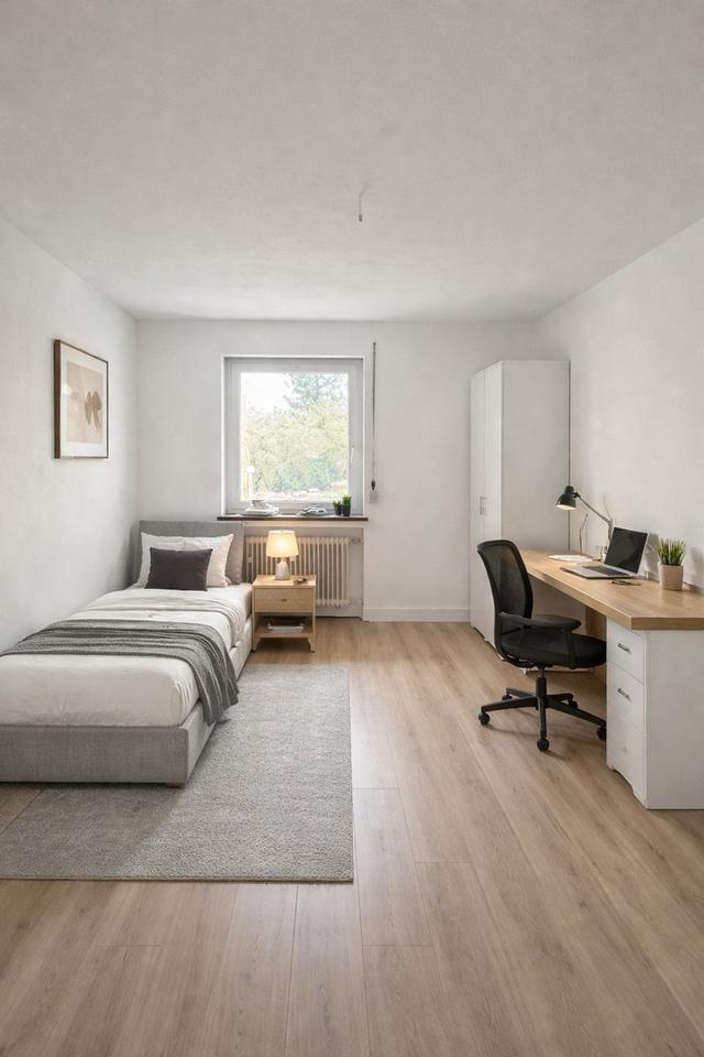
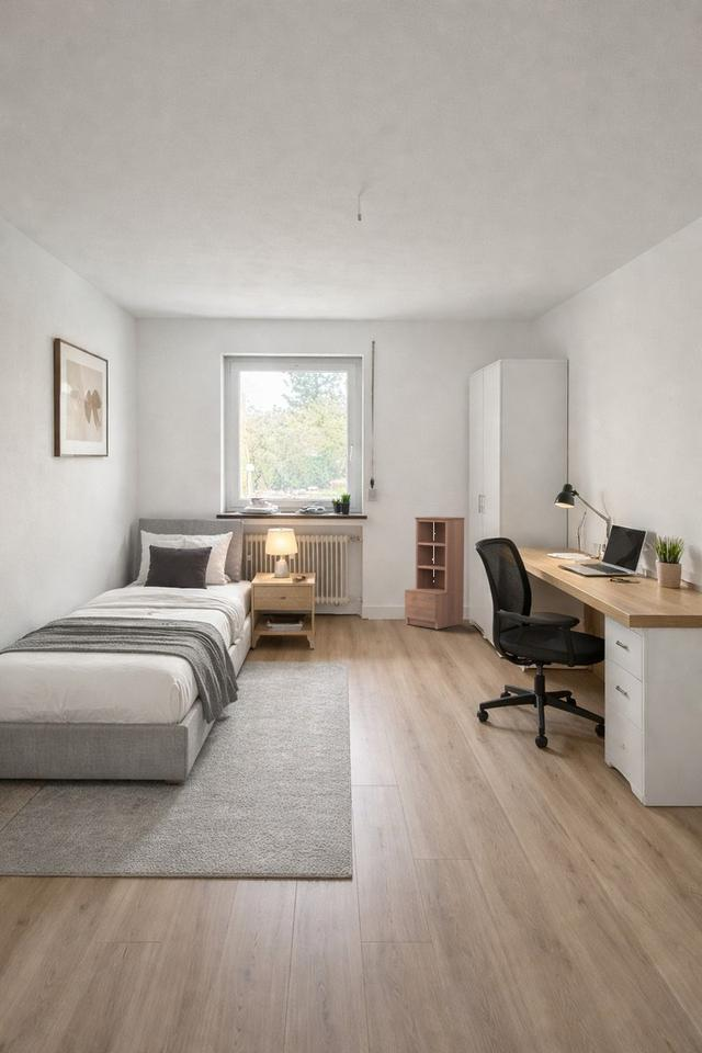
+ bookshelf (434, 570)
